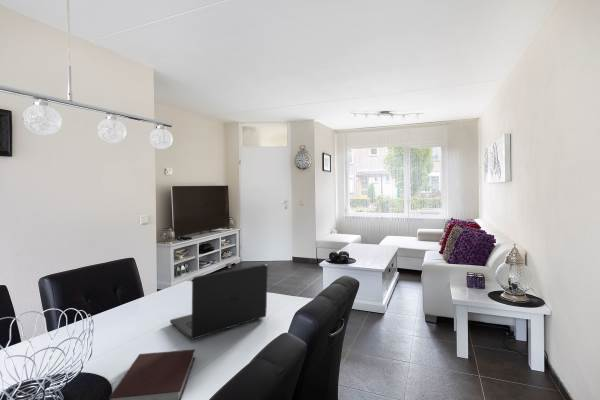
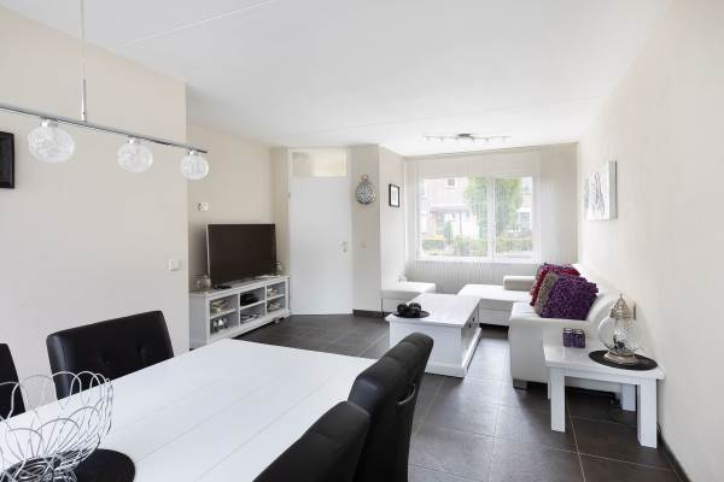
- notebook (157, 375)
- laptop (218, 293)
